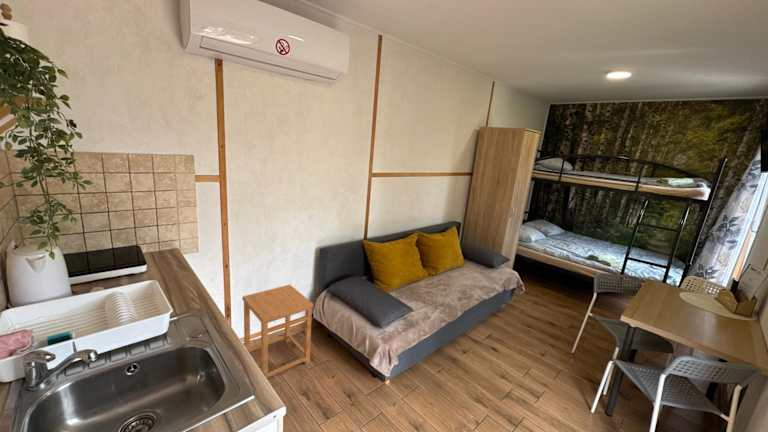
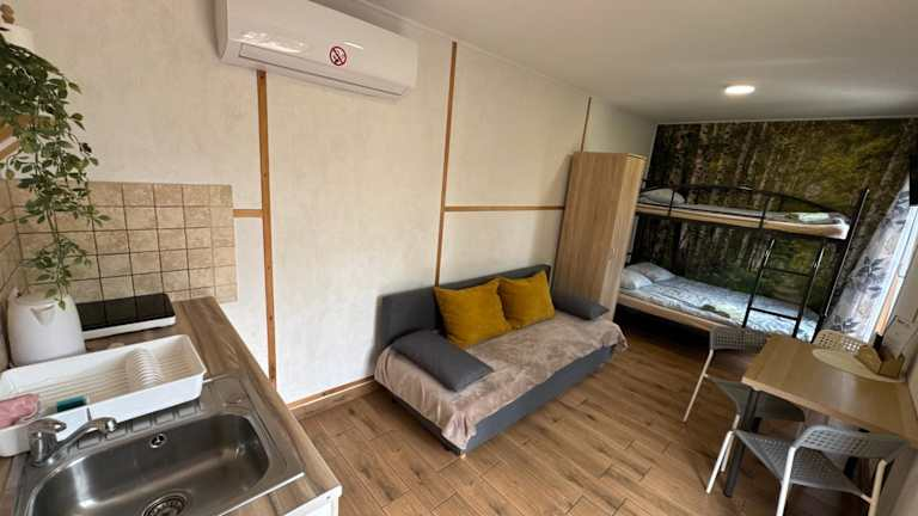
- side table (277, 329)
